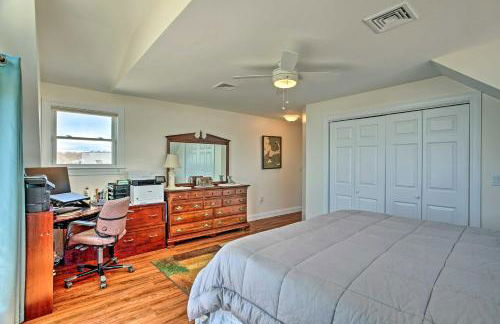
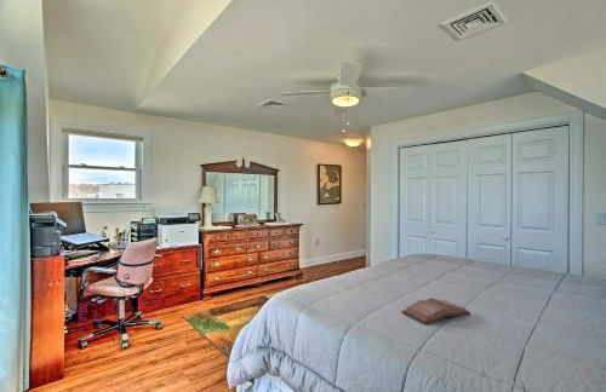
+ hardback book (435, 307)
